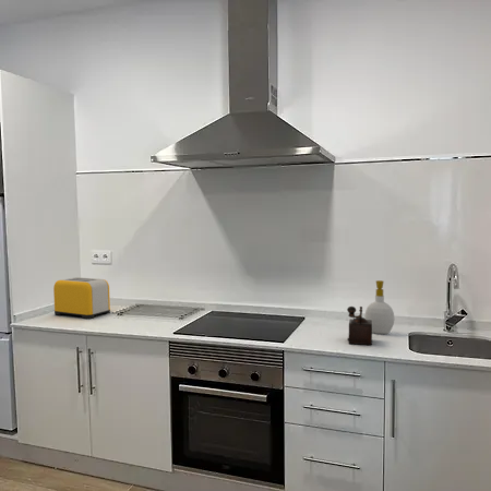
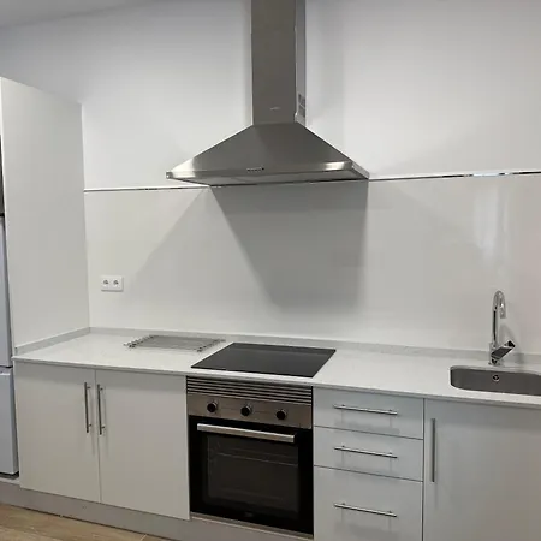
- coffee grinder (359, 323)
- soap bottle (379, 307)
- toaster (80, 296)
